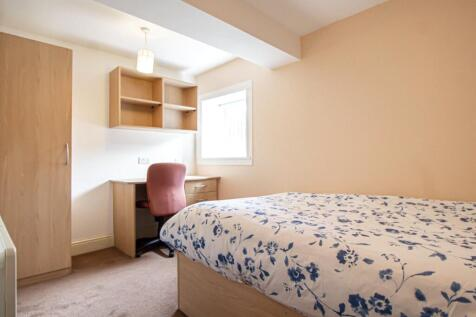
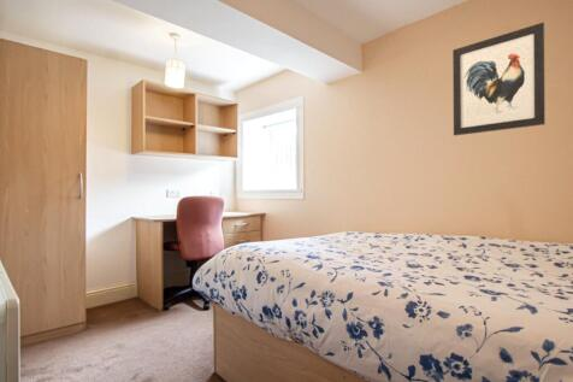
+ wall art (495, 83)
